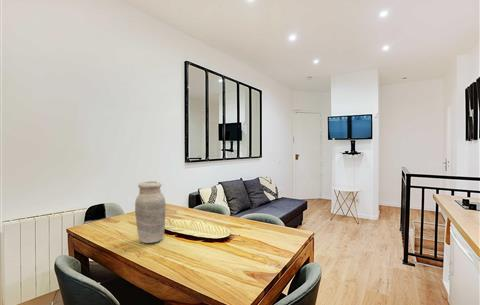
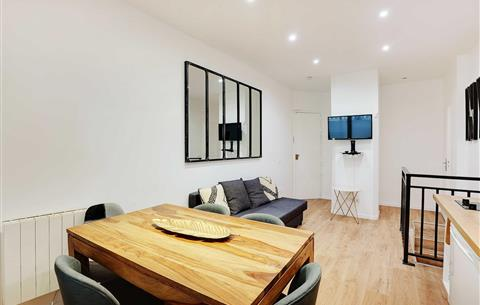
- vase (150, 211)
